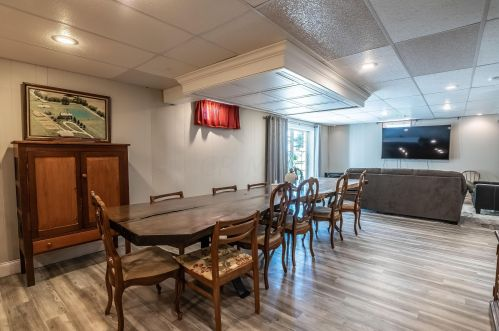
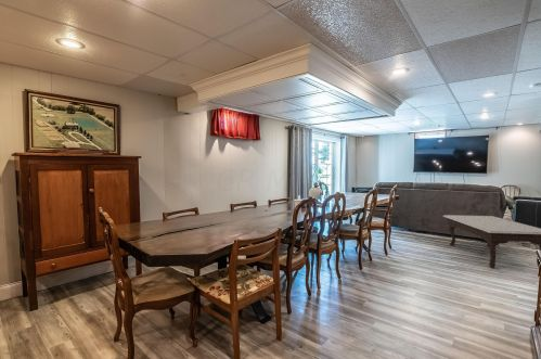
+ coffee table (490, 239)
